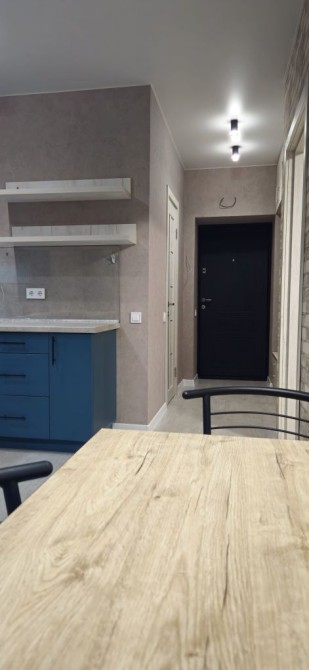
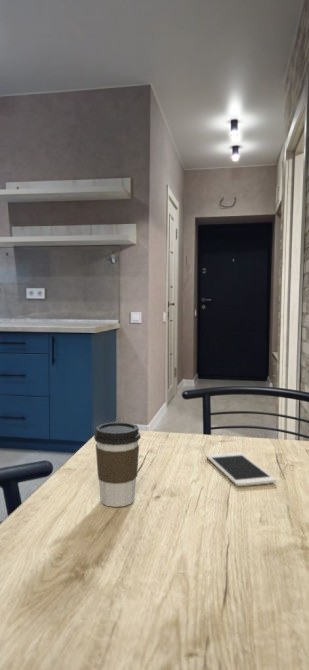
+ coffee cup (117, 463)
+ cell phone (238, 467)
